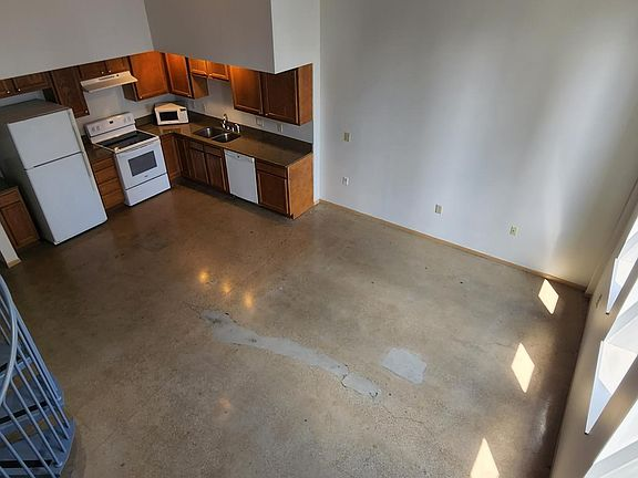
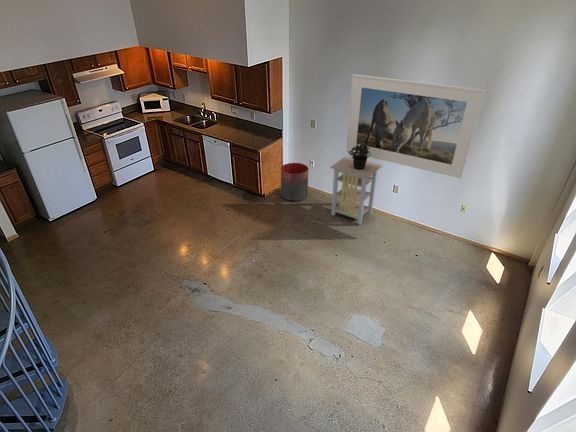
+ potted plant (361, 155)
+ trash can (294, 181)
+ shelving unit (353, 190)
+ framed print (405, 125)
